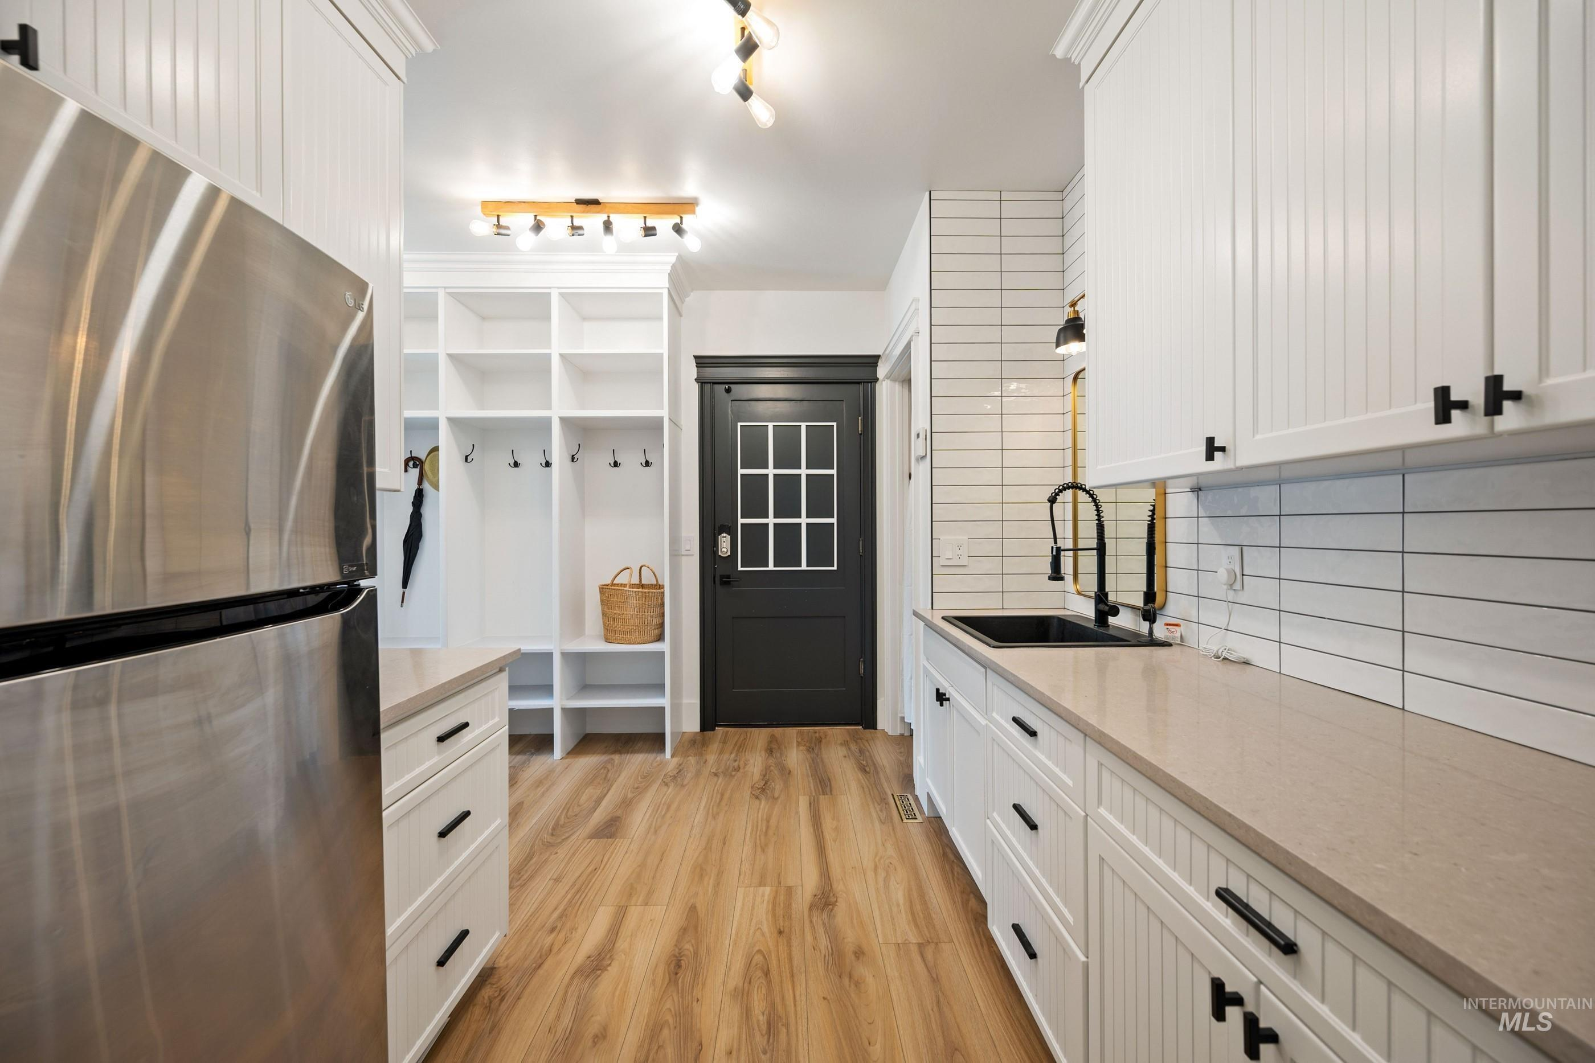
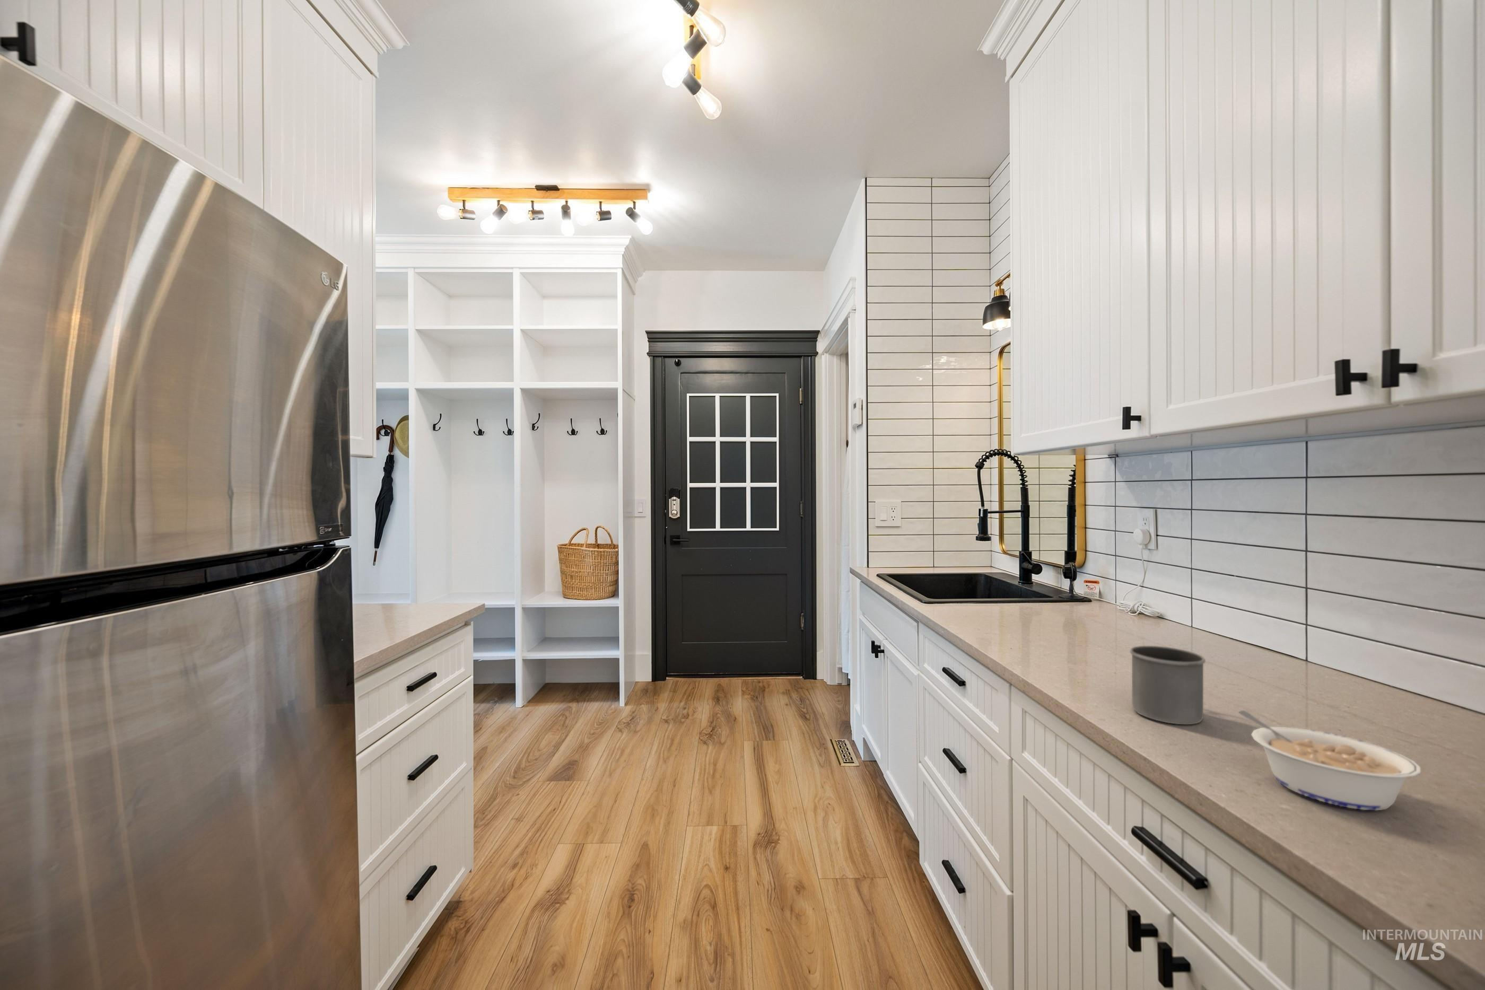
+ mug (1168, 682)
+ legume (1324, 765)
